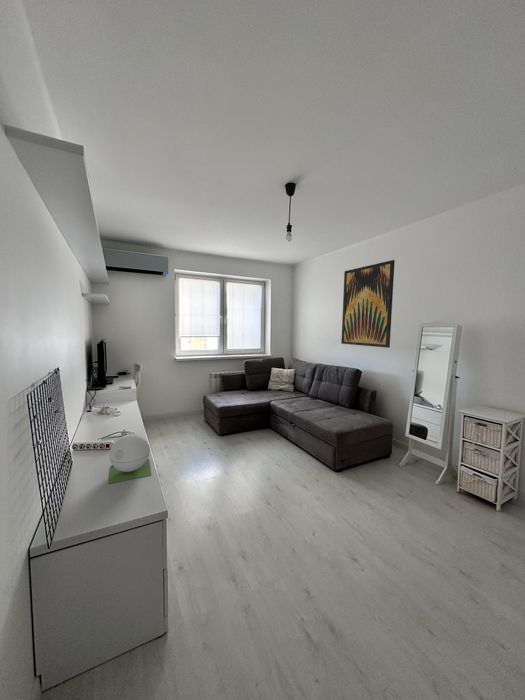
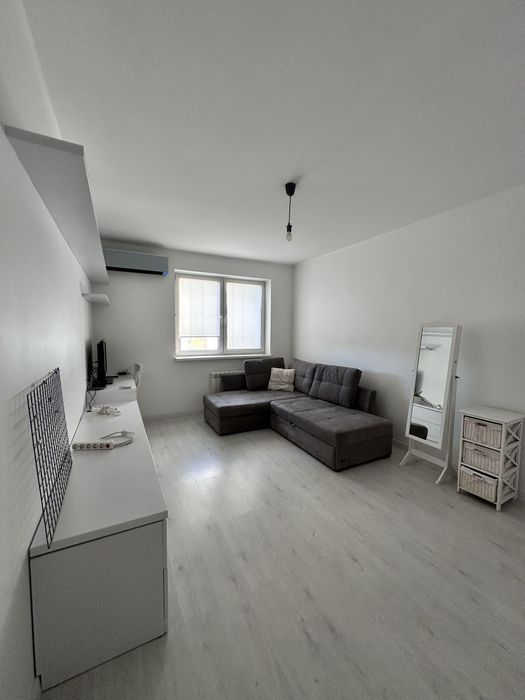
- wall art (365, 306)
- speaker (130, 453)
